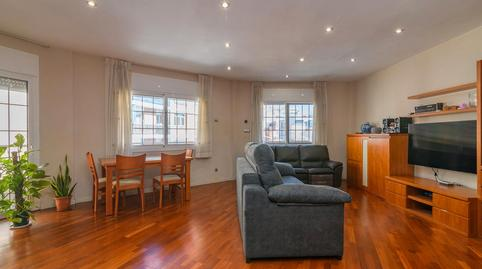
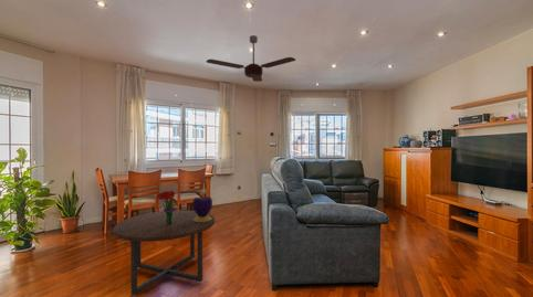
+ coffee table (165, 240)
+ decorative container (202, 204)
+ ceiling fan (253, 59)
+ bouquet (167, 208)
